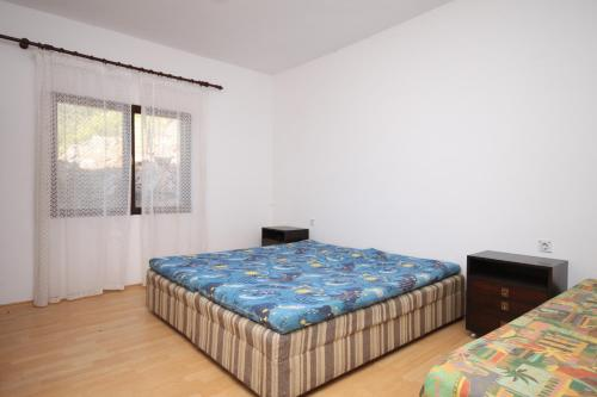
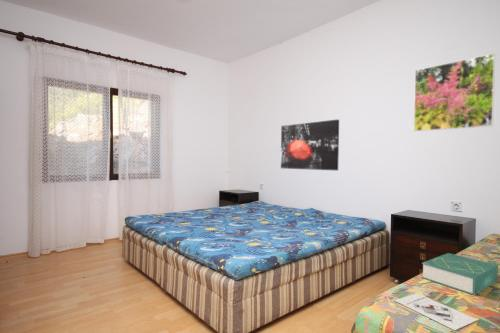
+ wall art (307, 146)
+ architectural model (433, 306)
+ book (459, 271)
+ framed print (451, 95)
